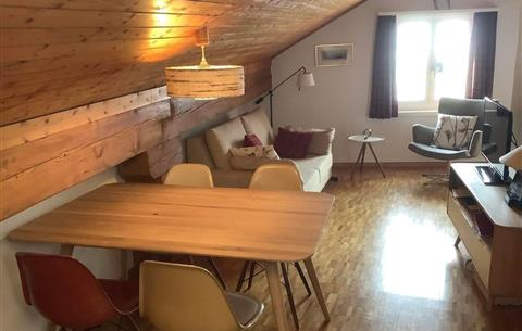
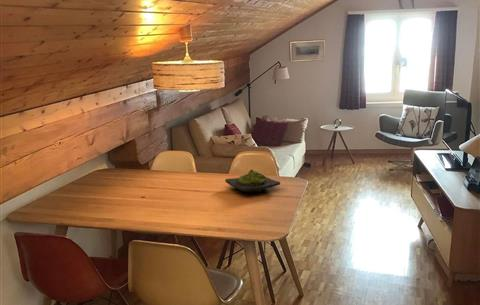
+ wasabi (252, 179)
